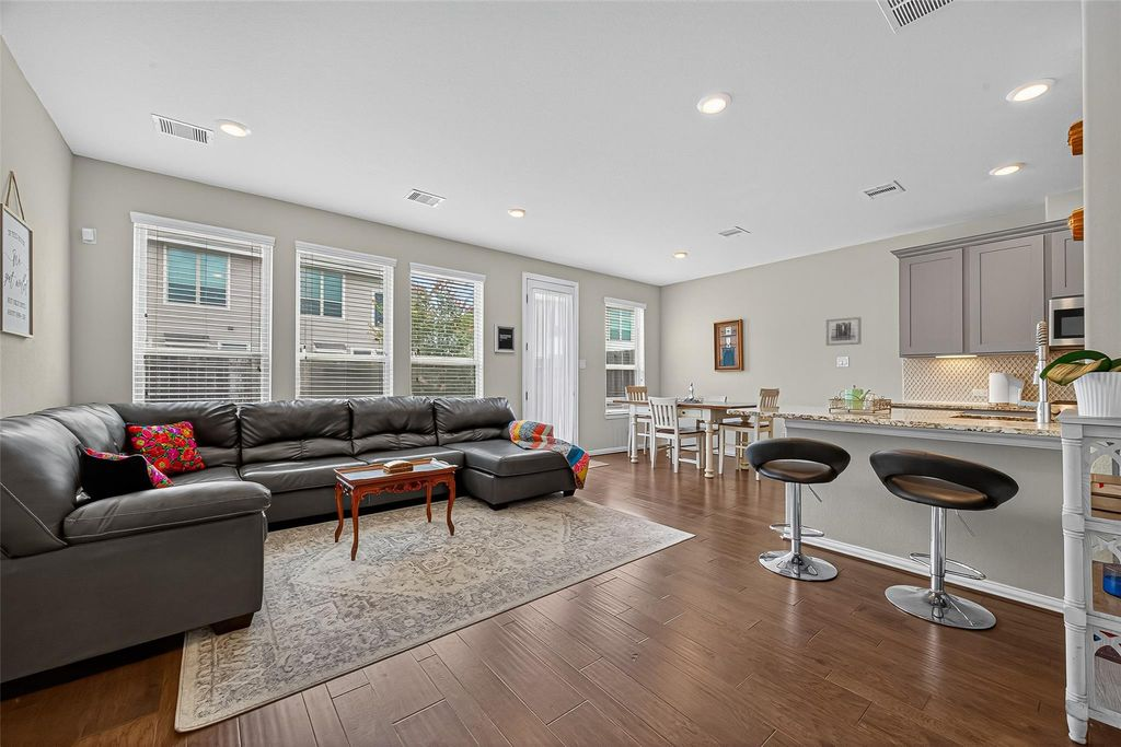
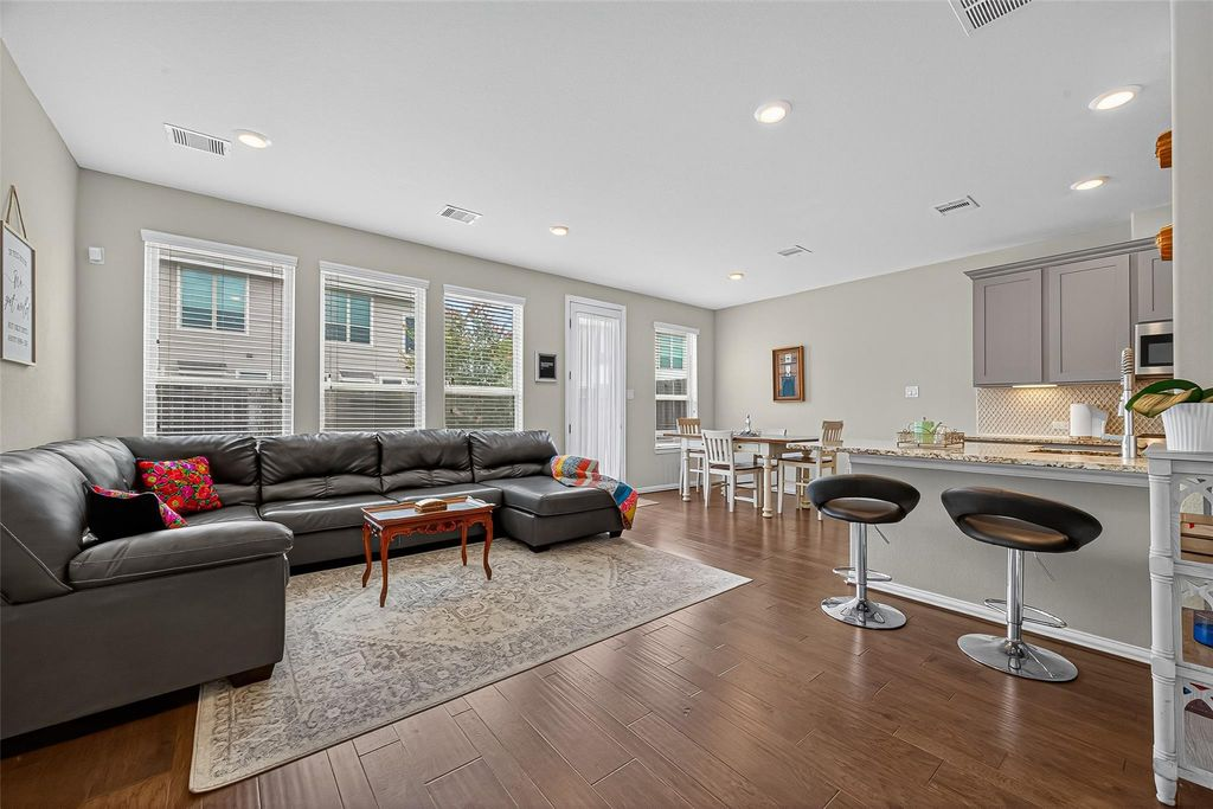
- wall art (843, 331)
